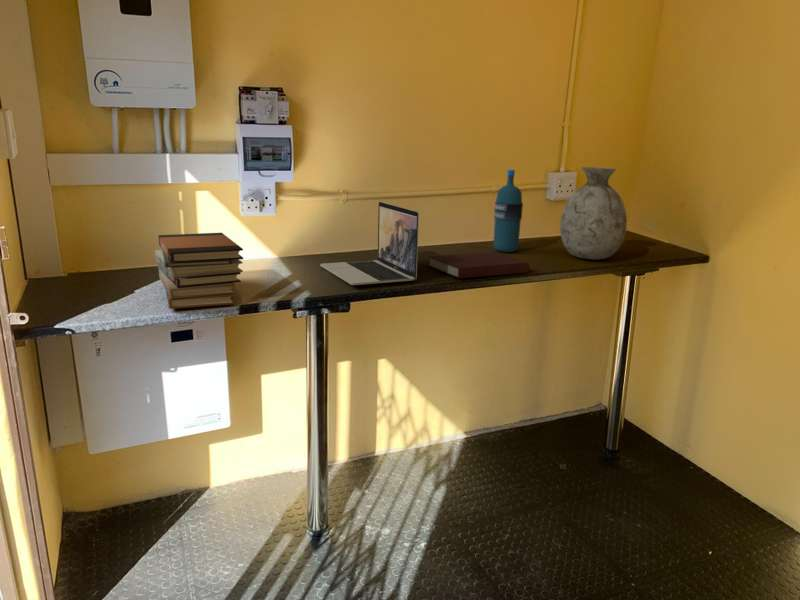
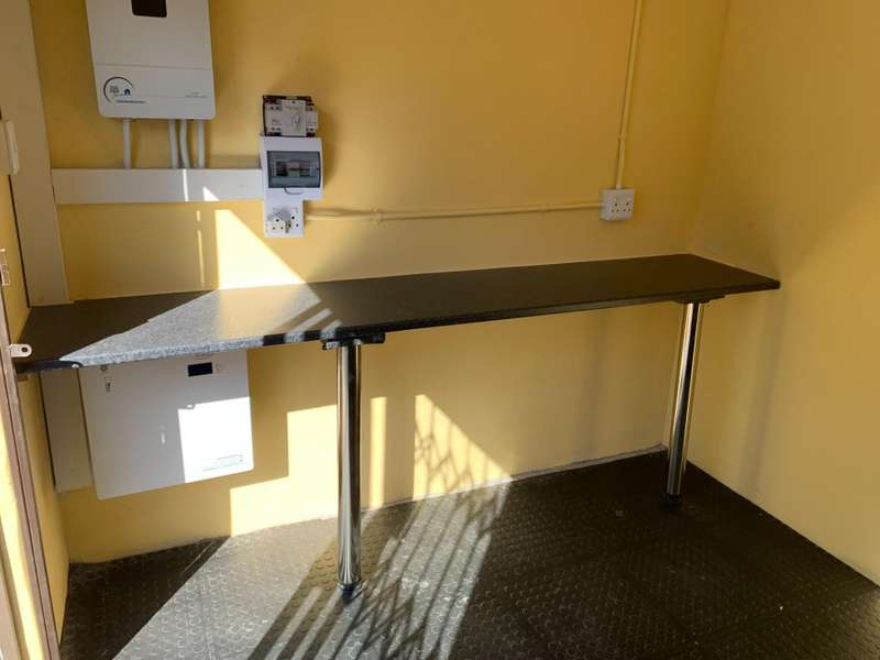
- laptop (378, 240)
- water bottle (508, 211)
- book stack (198, 267)
- notebook (477, 264)
- vase (594, 213)
